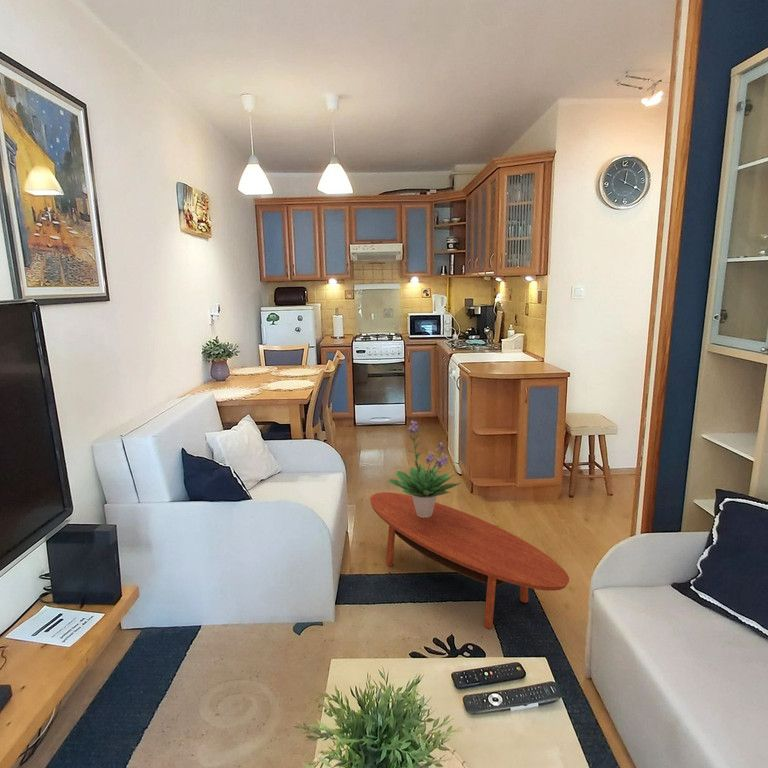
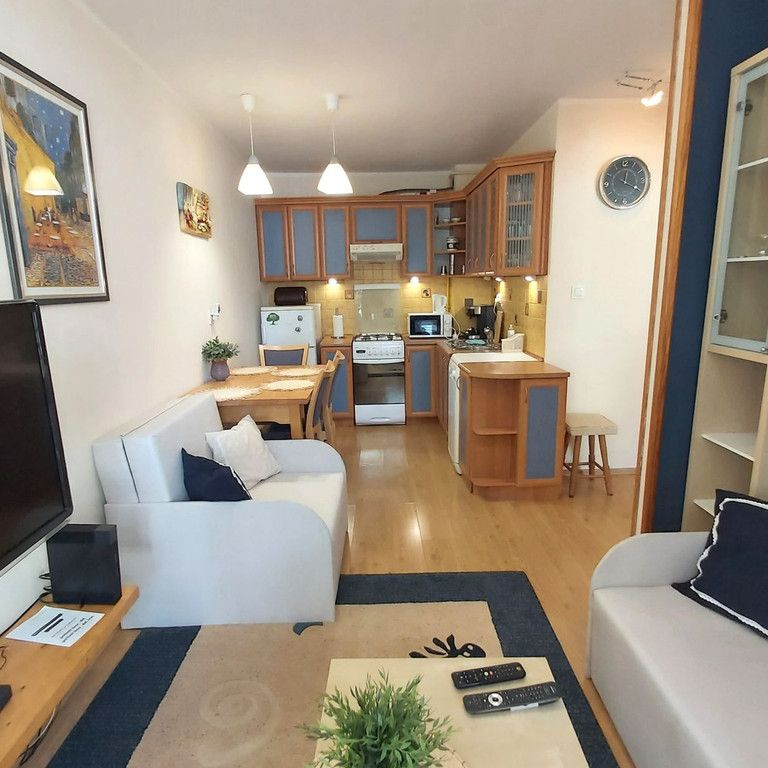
- coffee table (452, 556)
- potted plant (423, 469)
